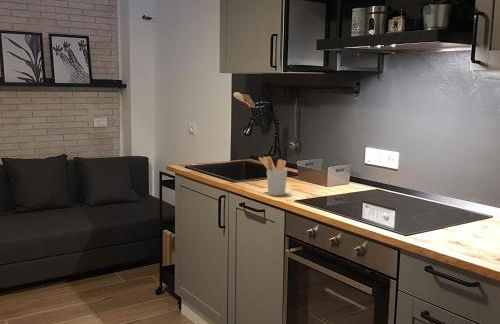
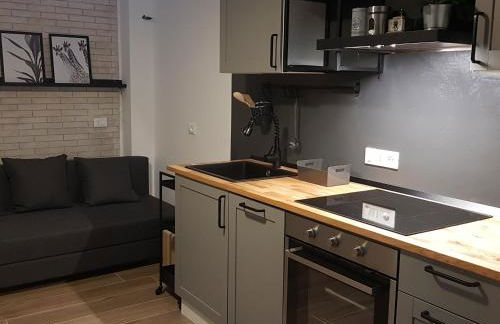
- utensil holder (272, 174)
